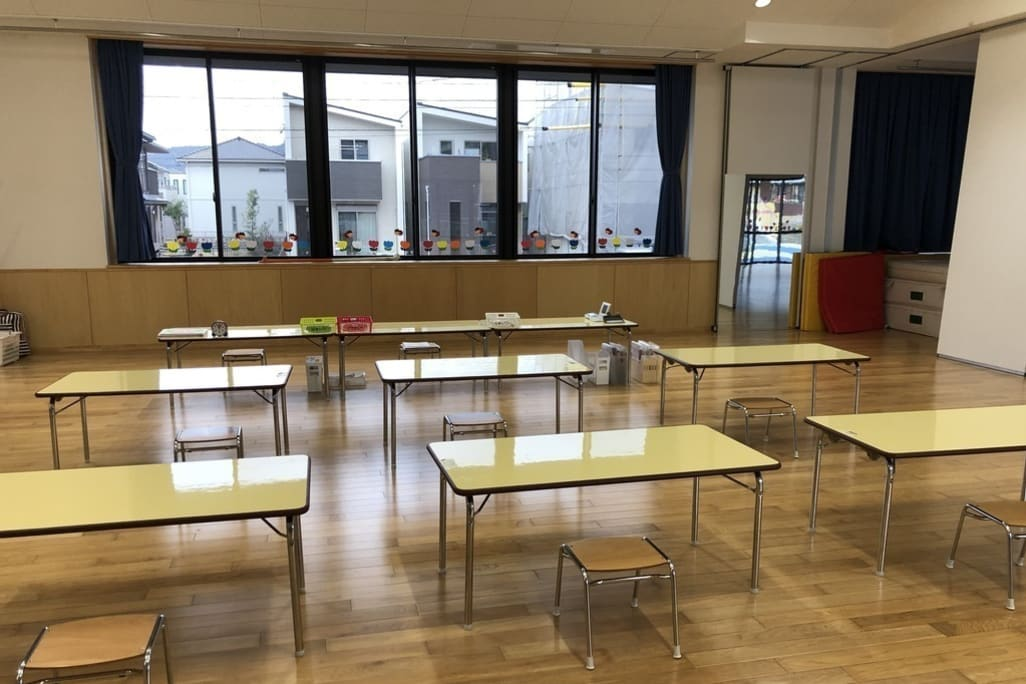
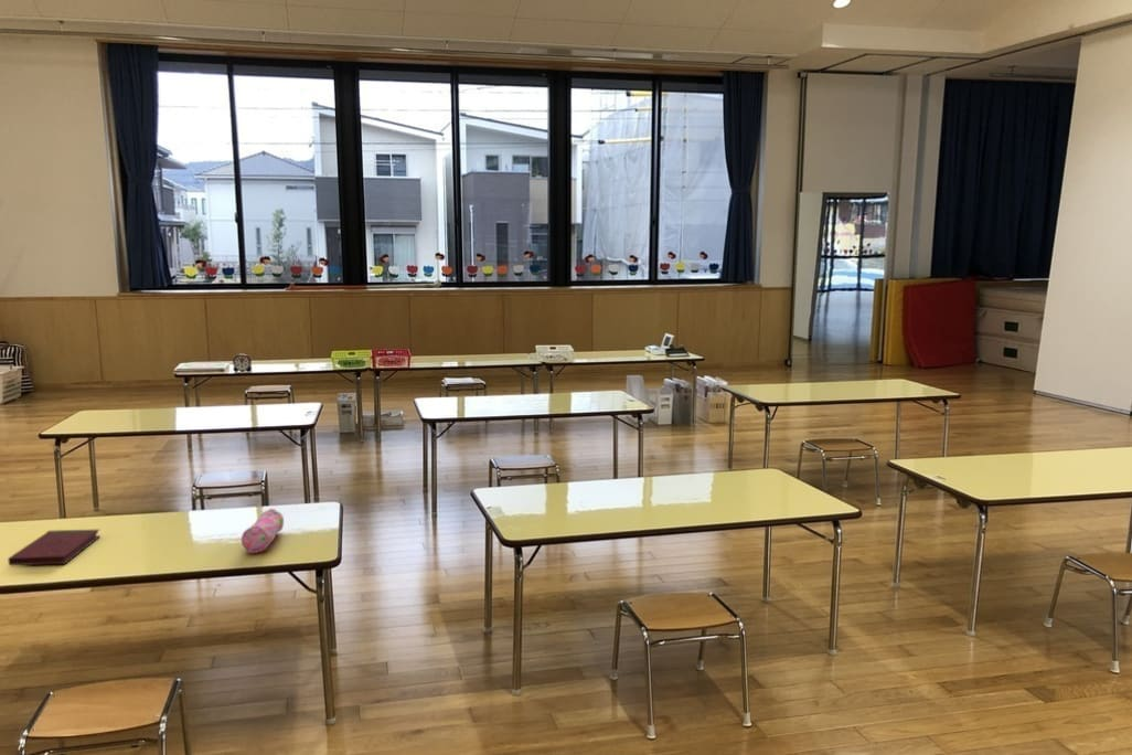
+ pencil case (263, 530)
+ book (56, 546)
